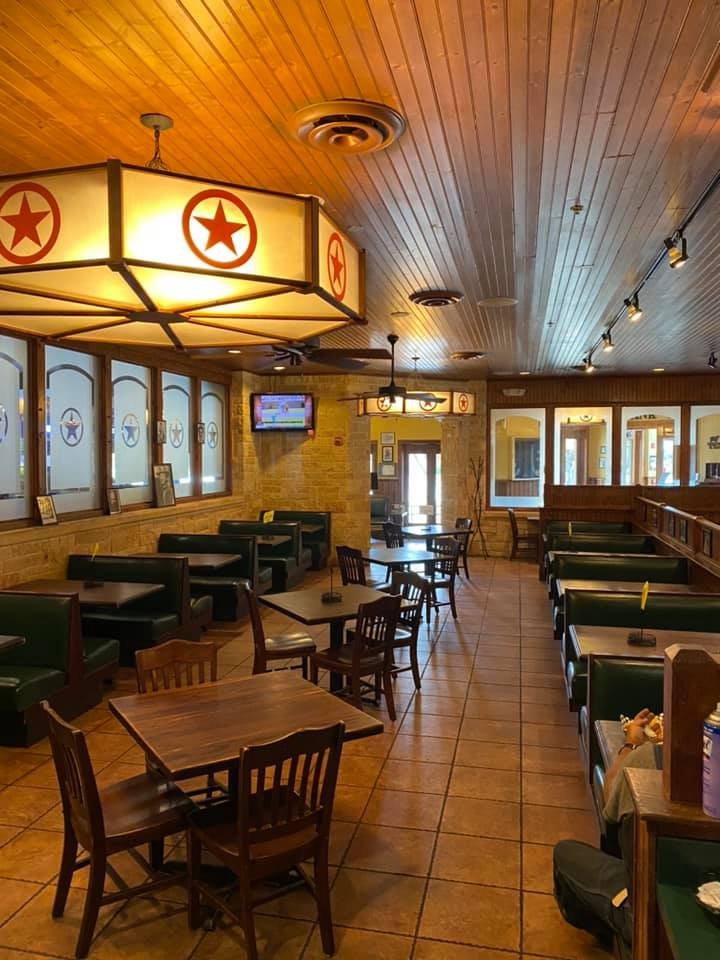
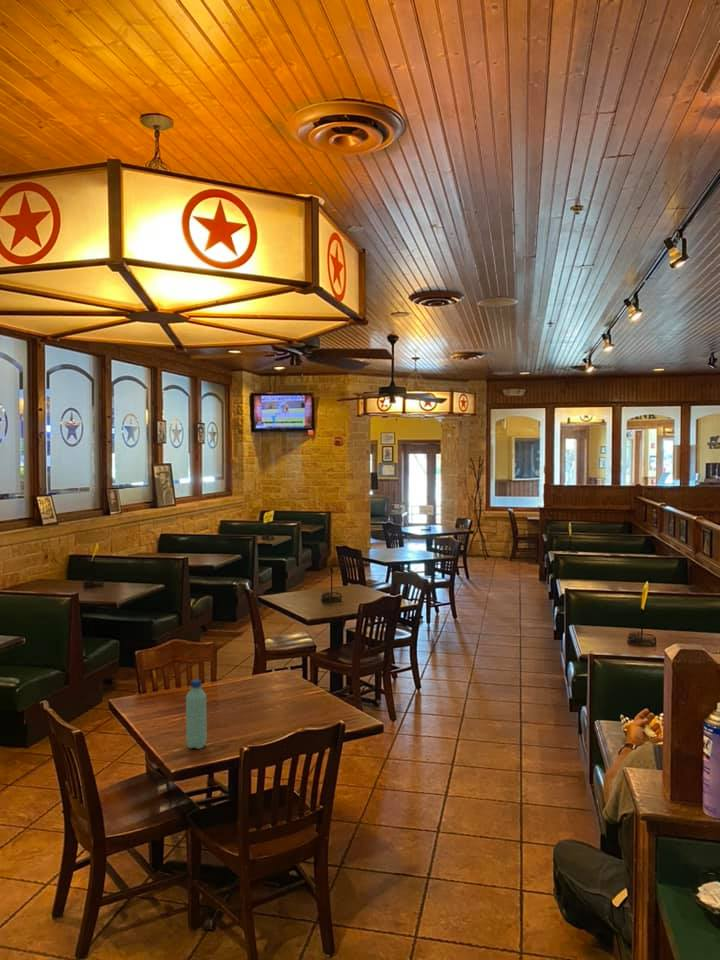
+ water bottle (196, 713)
